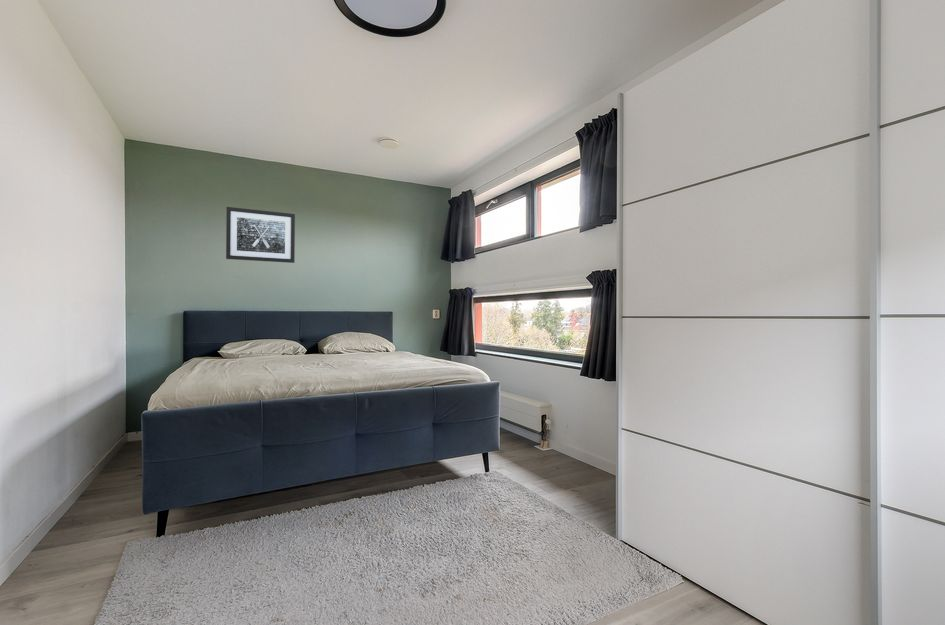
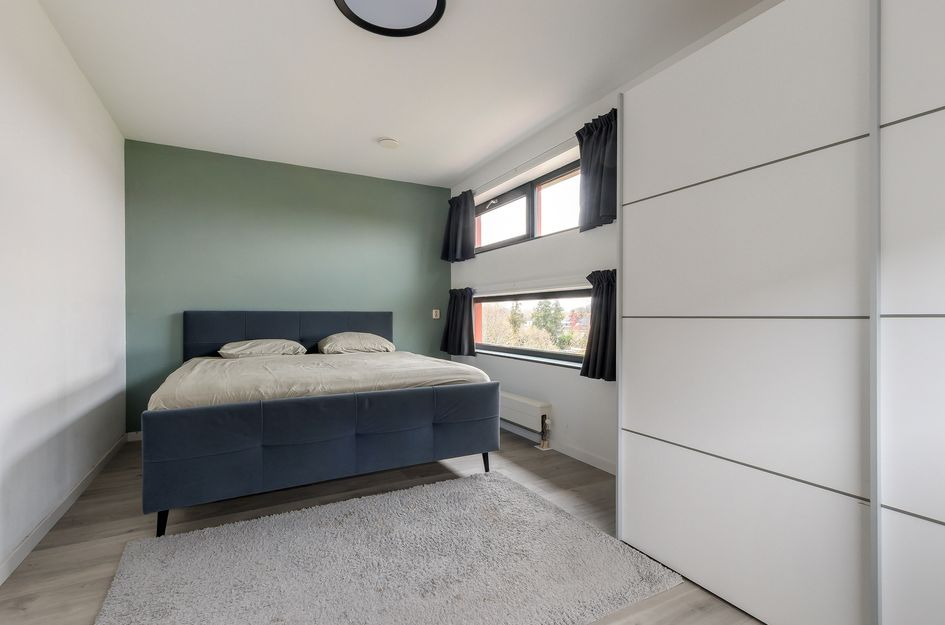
- wall art (261, 235)
